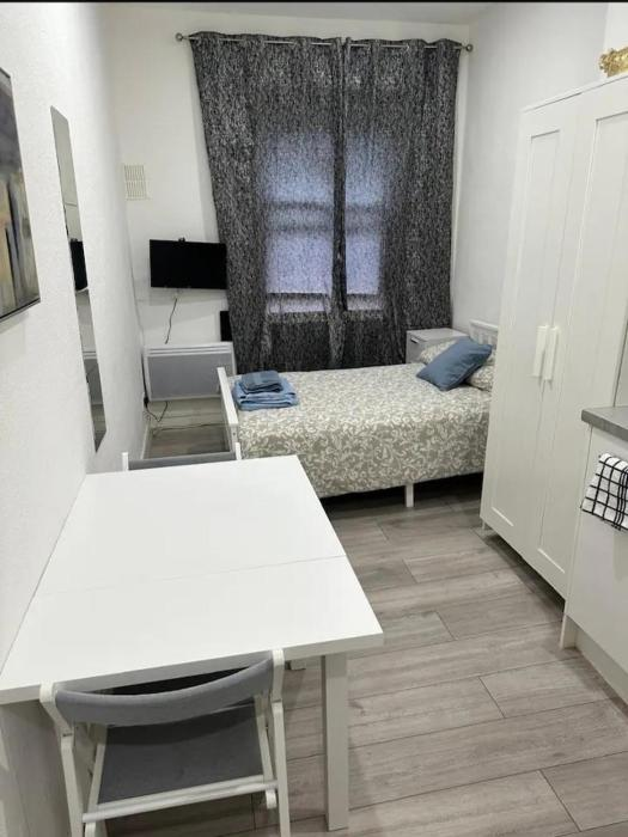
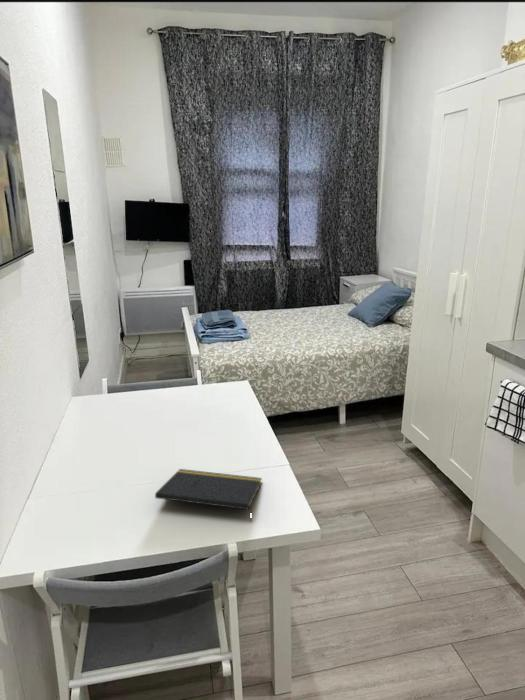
+ notepad (211, 487)
